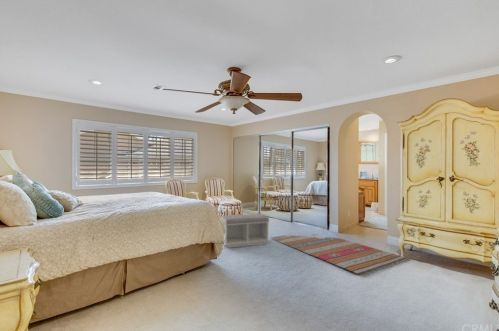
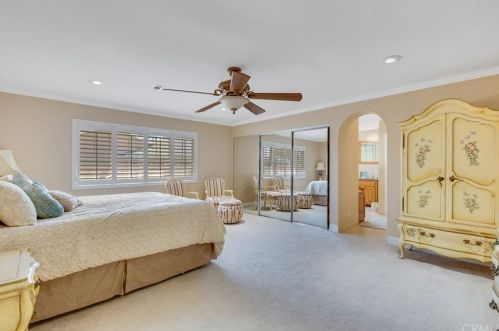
- rug (331, 246)
- bench (244, 229)
